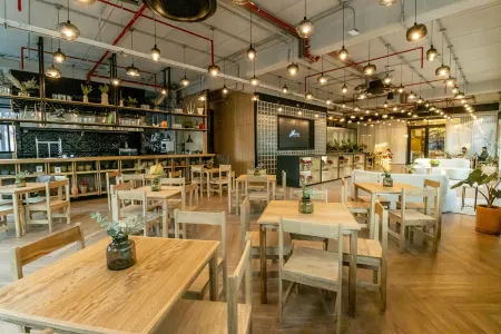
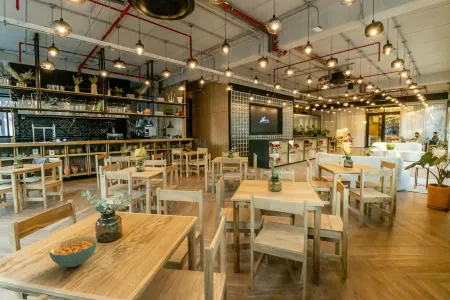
+ cereal bowl (75, 254)
